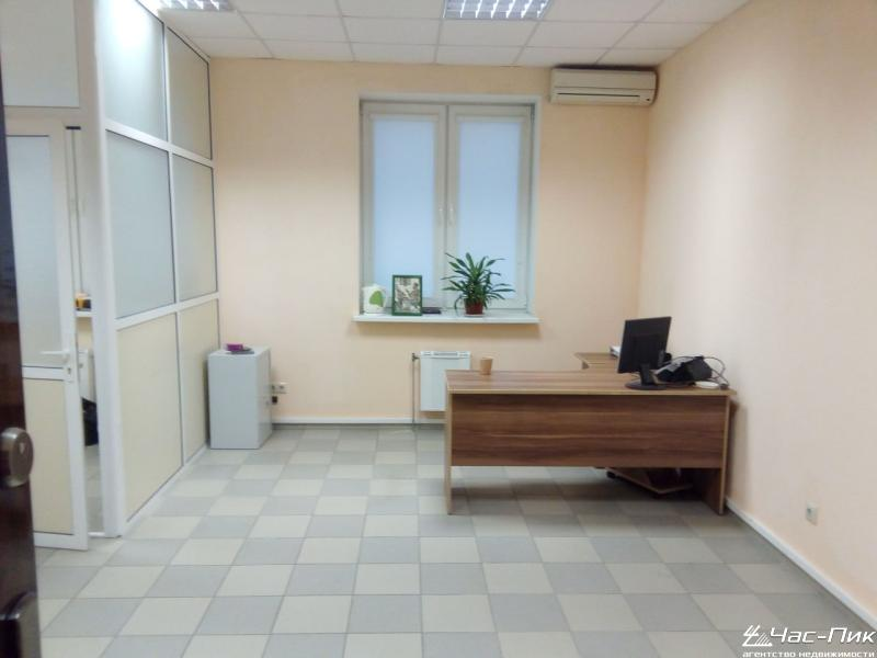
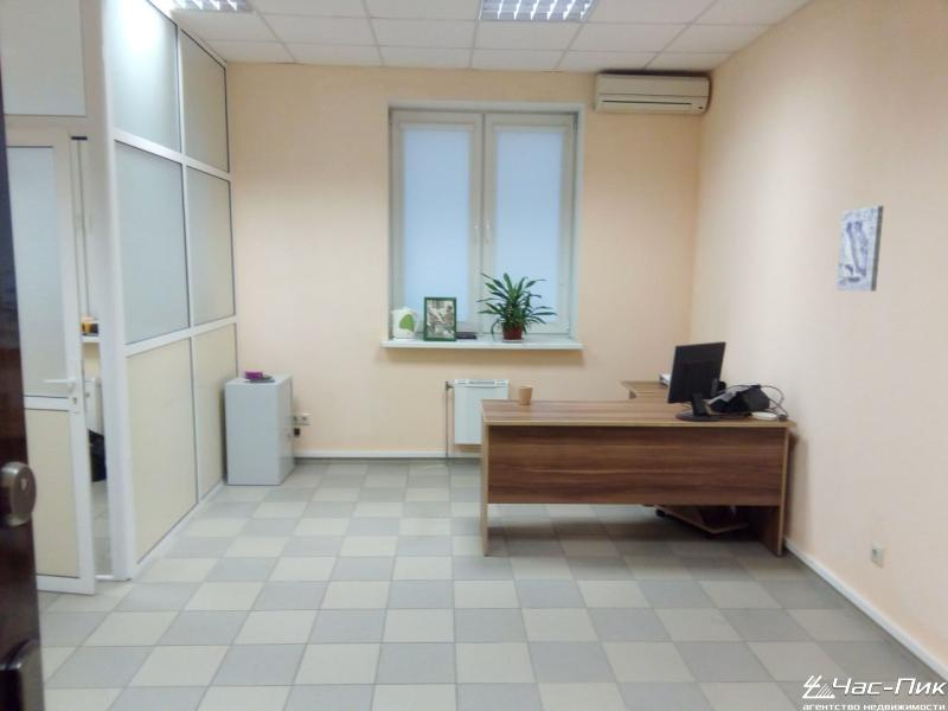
+ wall art (858, 250)
